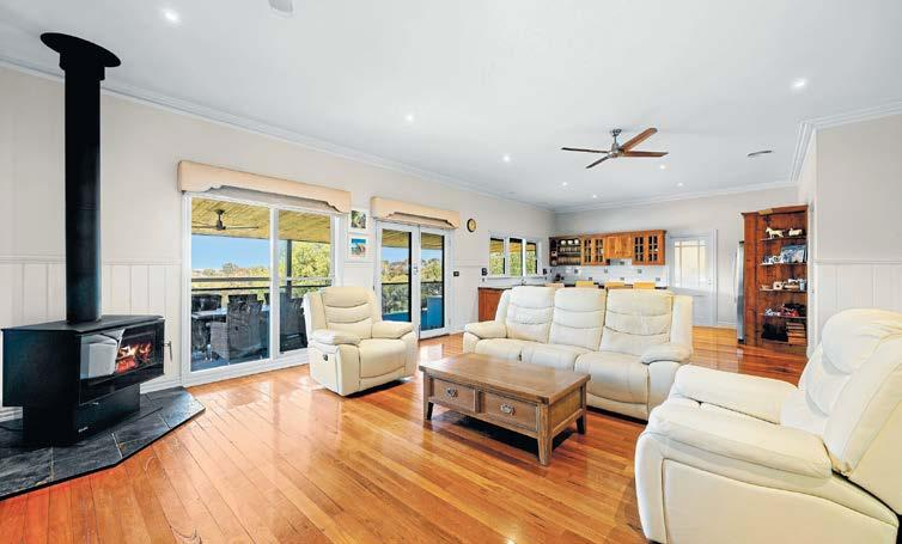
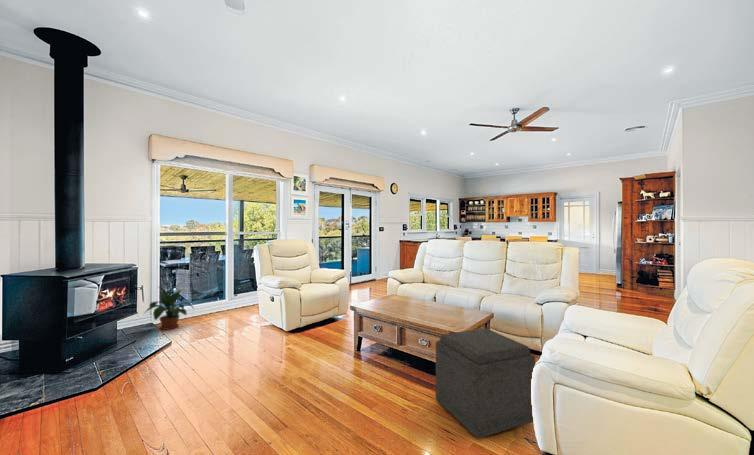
+ ottoman (482, 374)
+ potted plant (168, 305)
